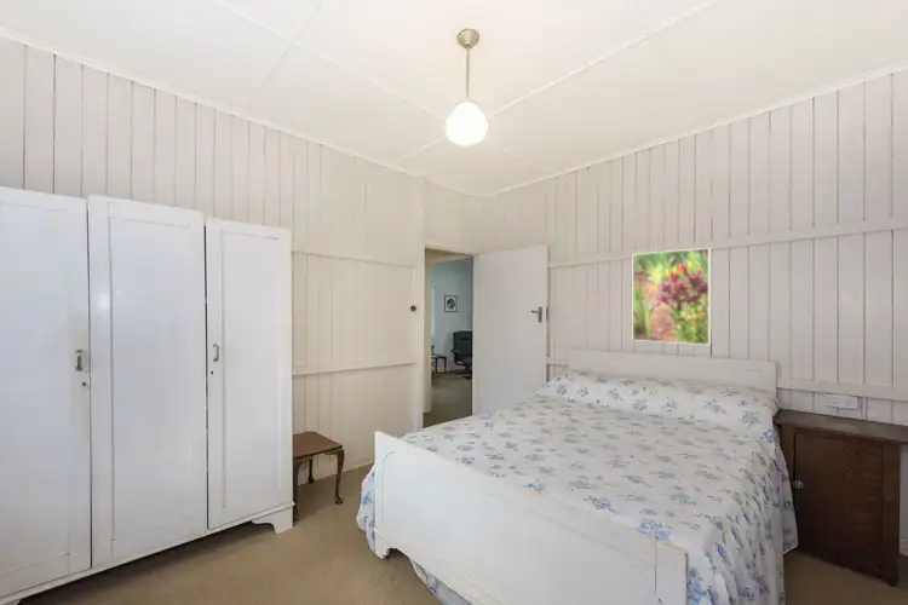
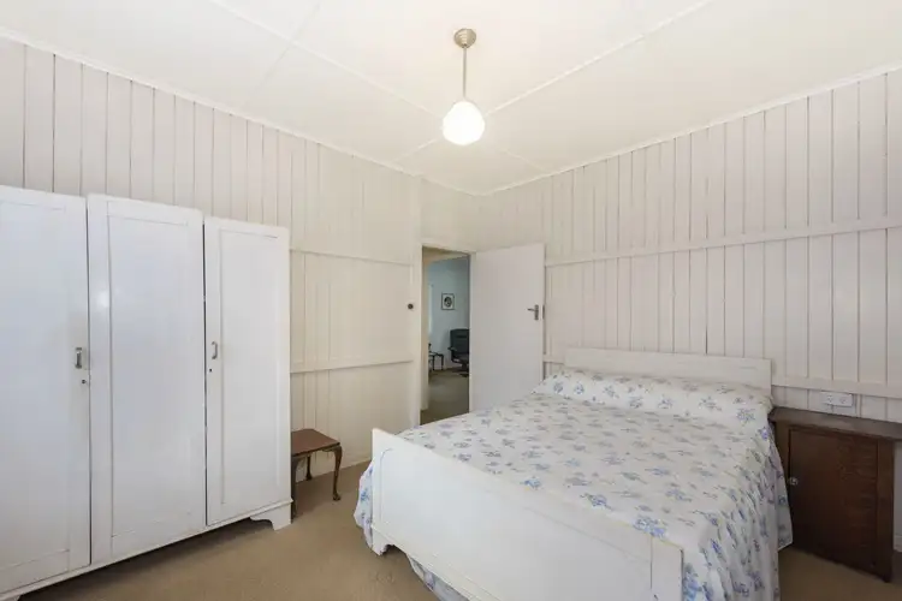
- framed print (668, 296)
